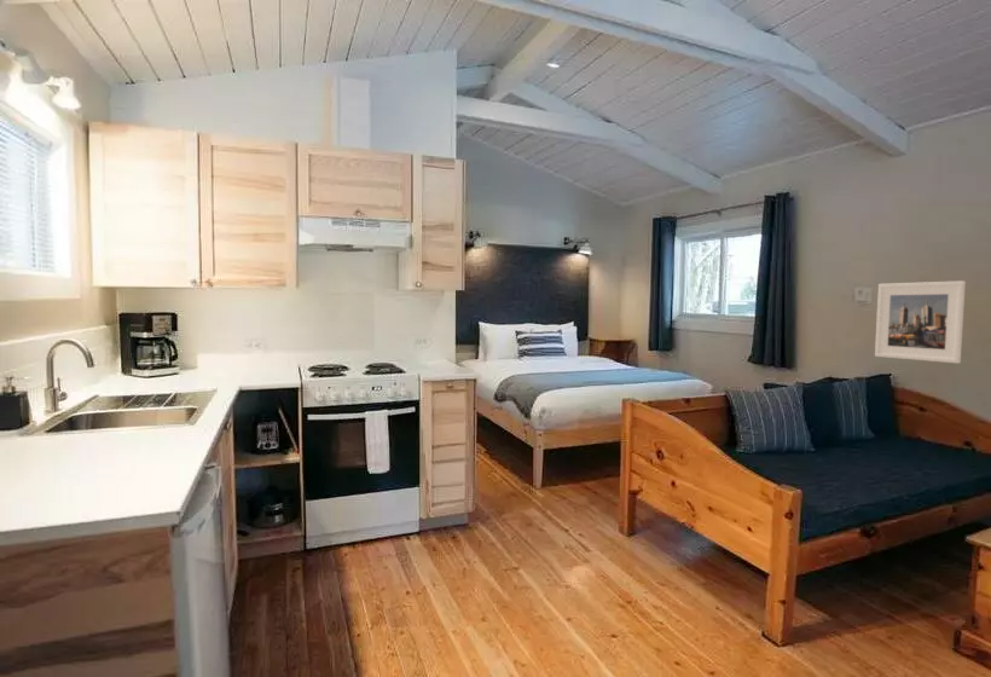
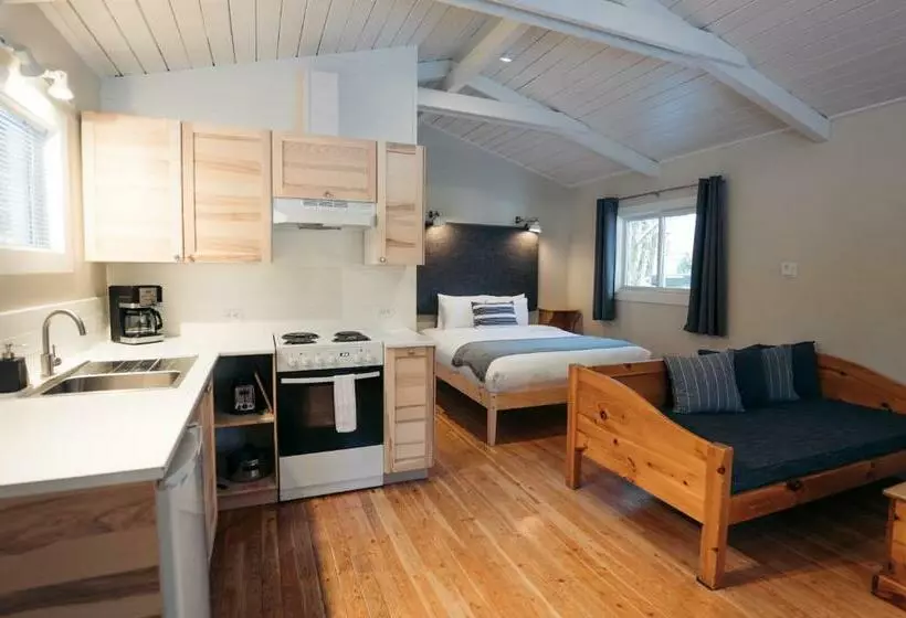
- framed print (916, 320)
